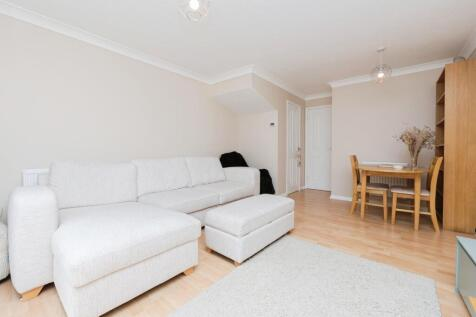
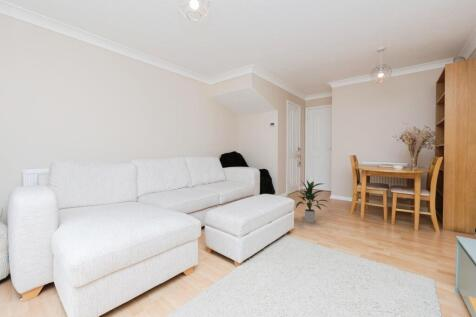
+ indoor plant (310, 200)
